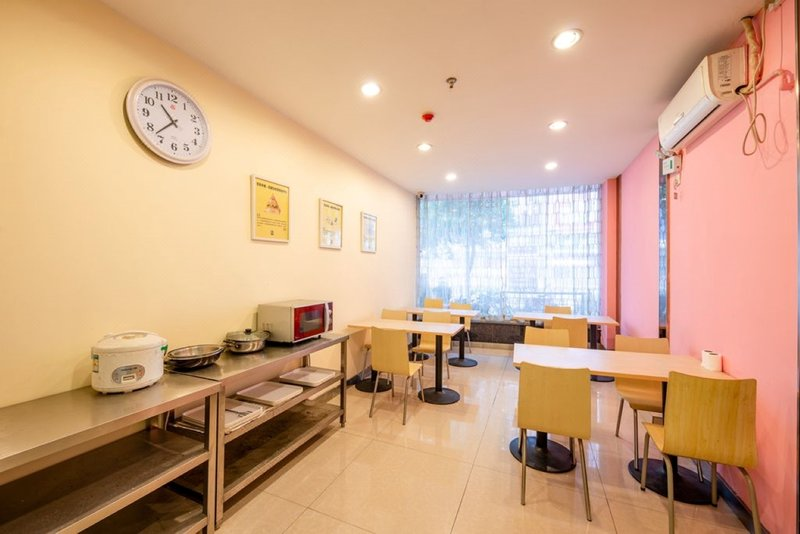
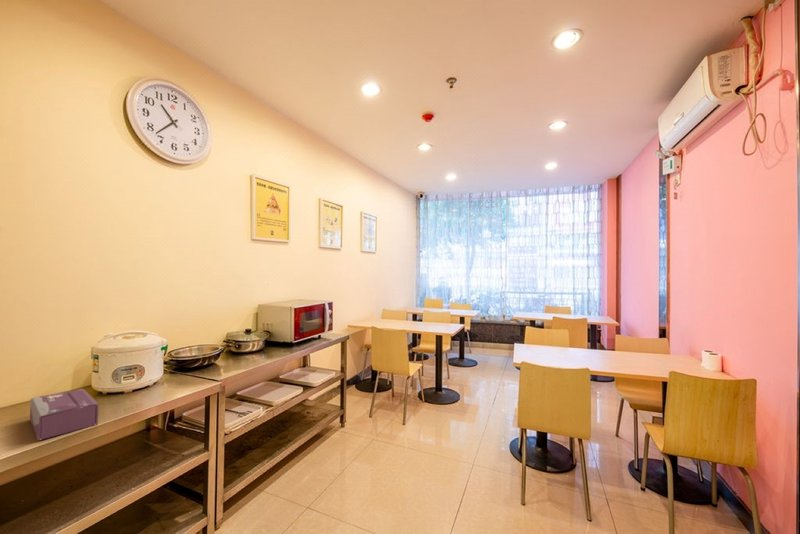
+ tissue box (63, 411)
